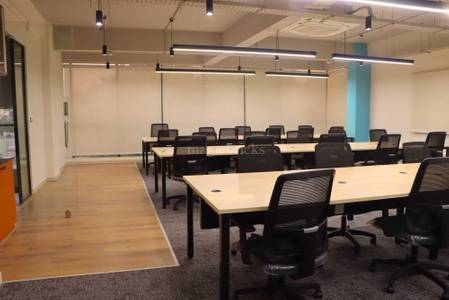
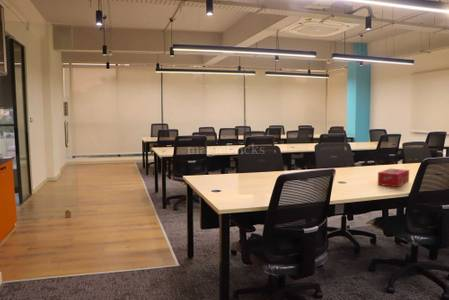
+ tissue box (393, 177)
